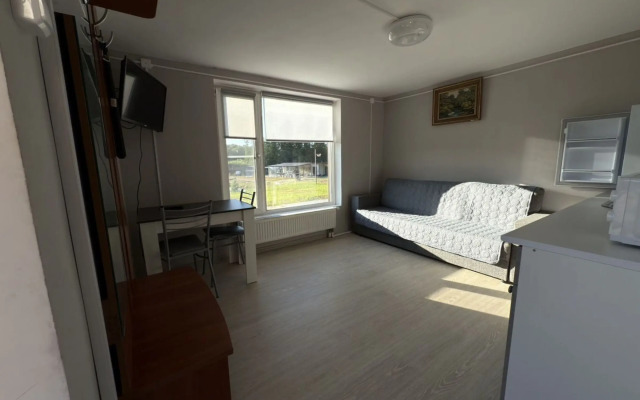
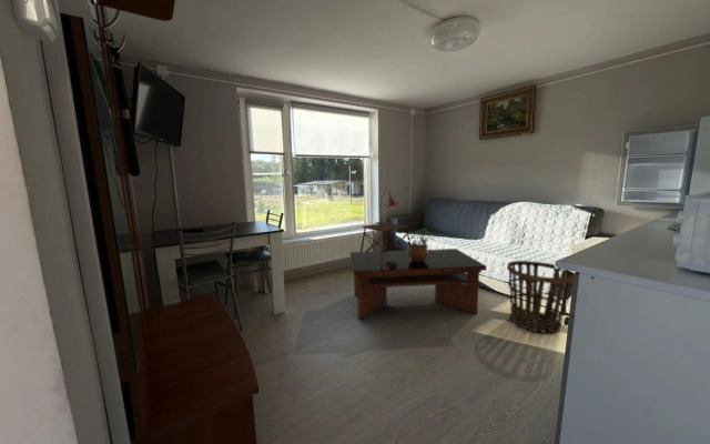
+ coffee table (410, 281)
+ lamp (386, 206)
+ side table (386, 246)
+ basket (537, 295)
+ potted plant (423, 242)
